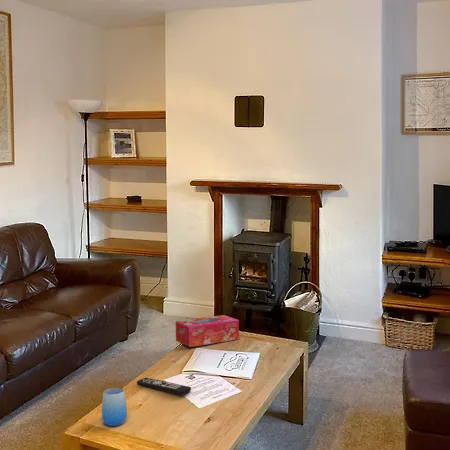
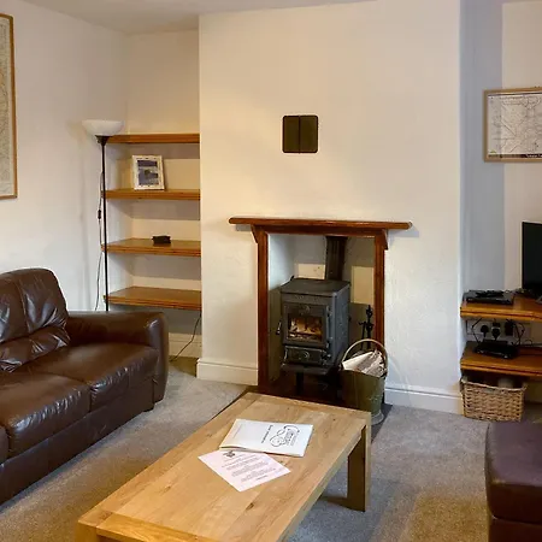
- cup (114, 406)
- remote control (163, 386)
- tissue box (207, 330)
